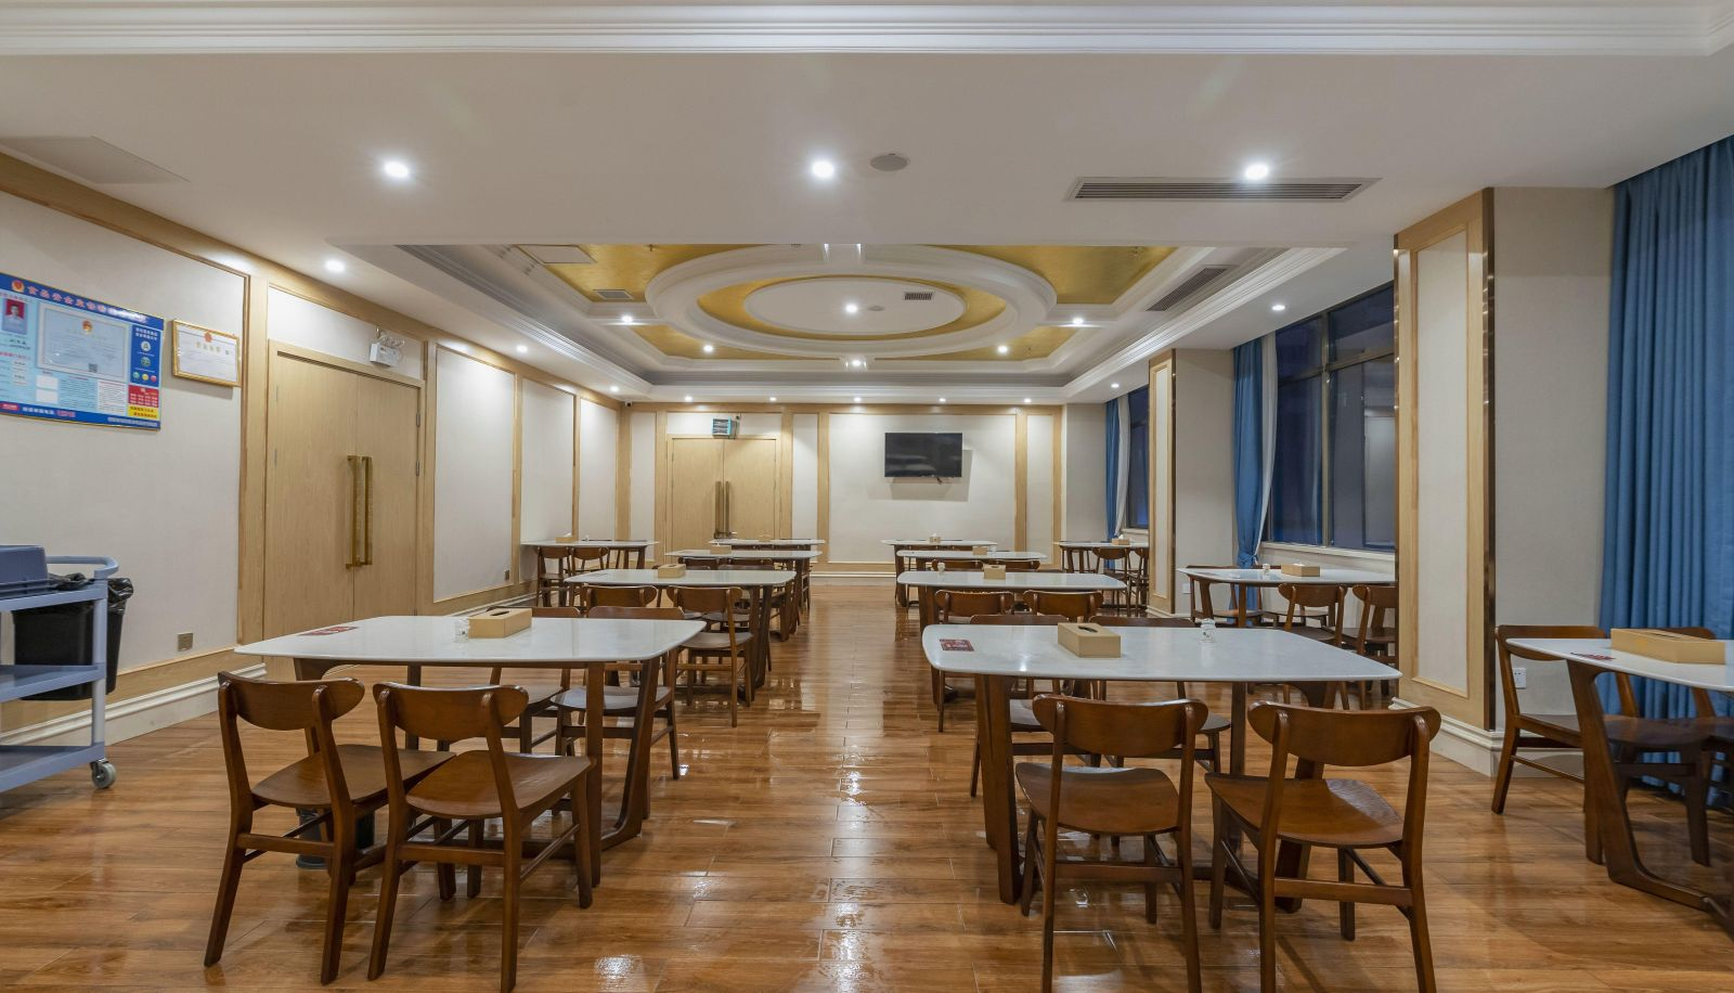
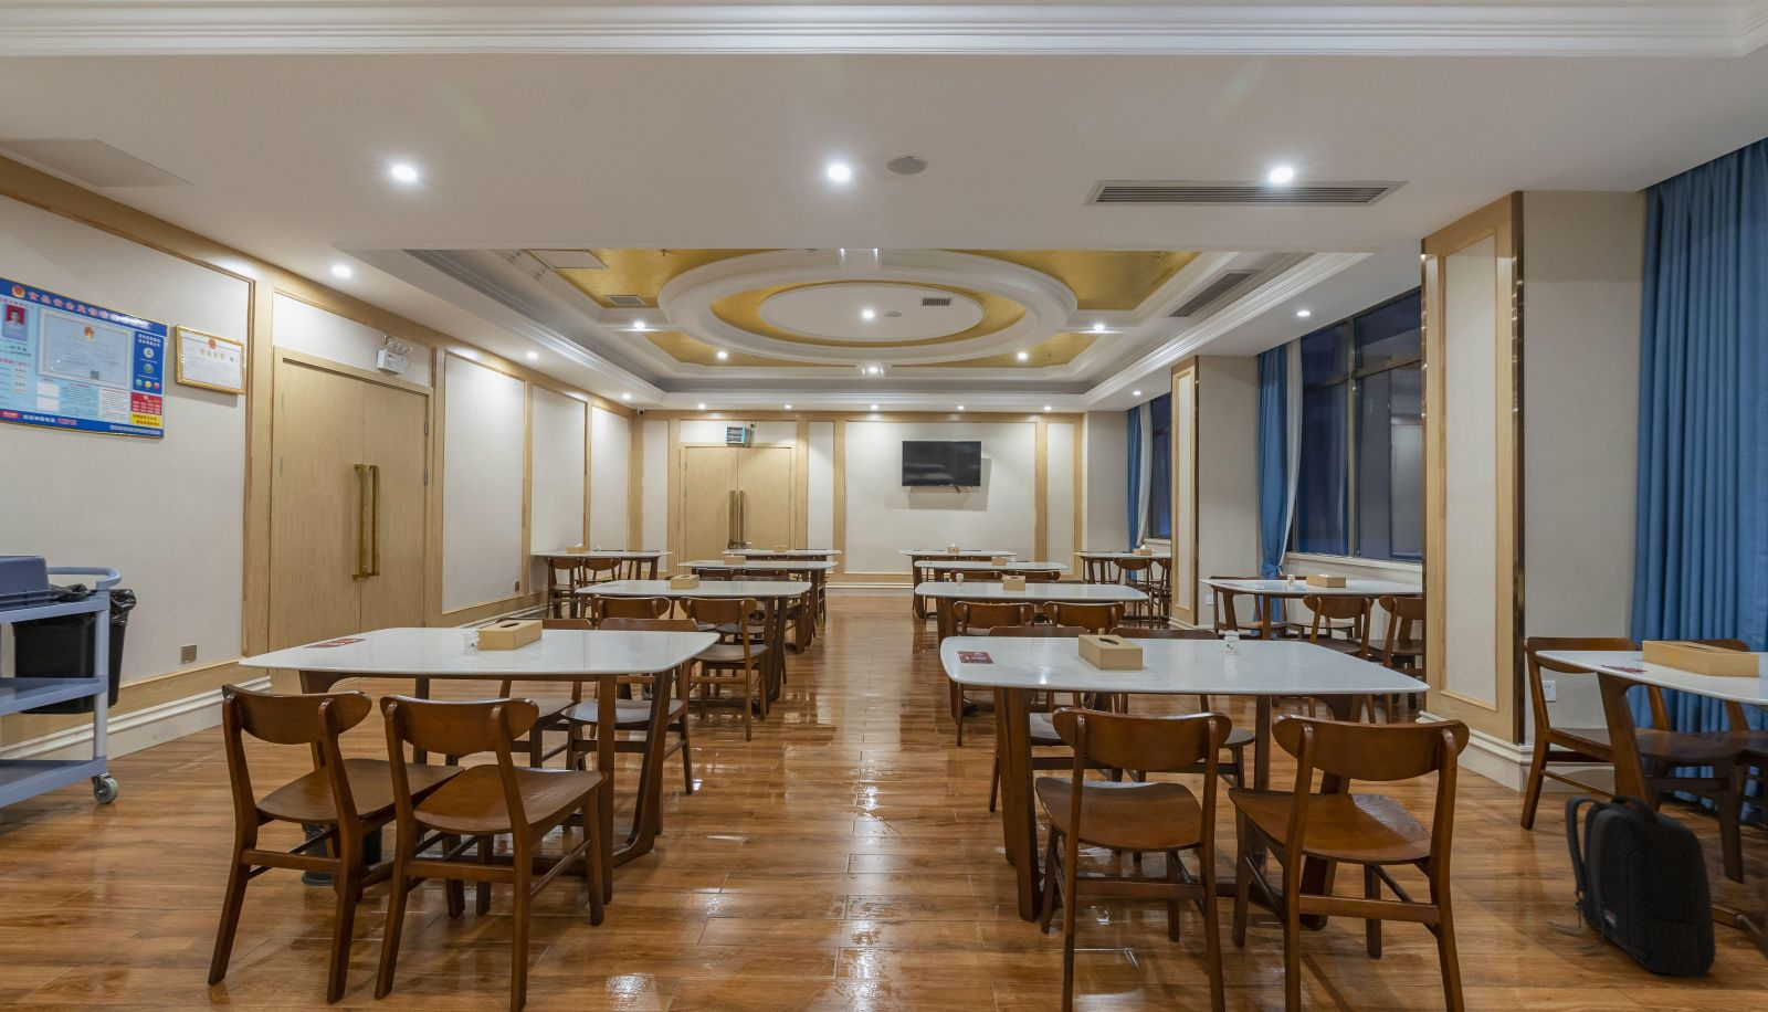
+ backpack (1622, 870)
